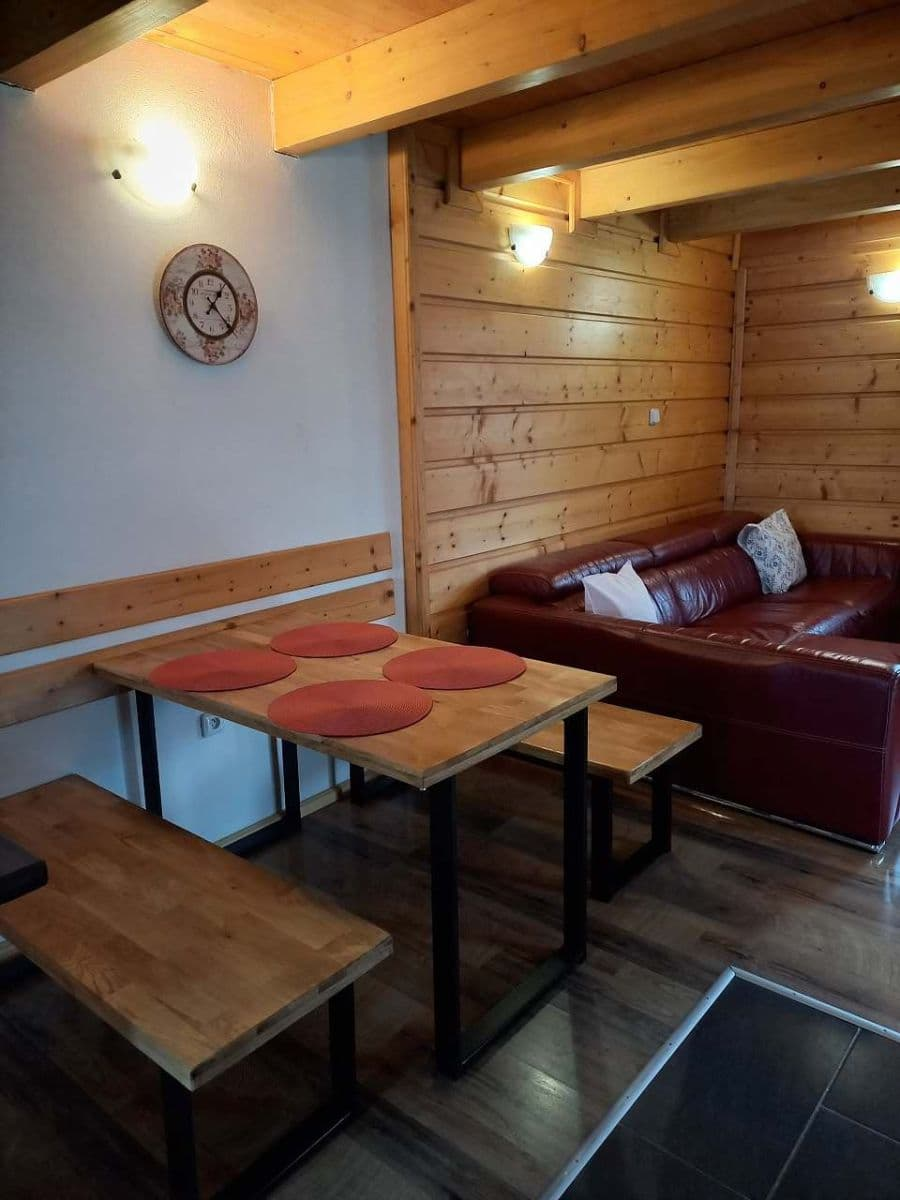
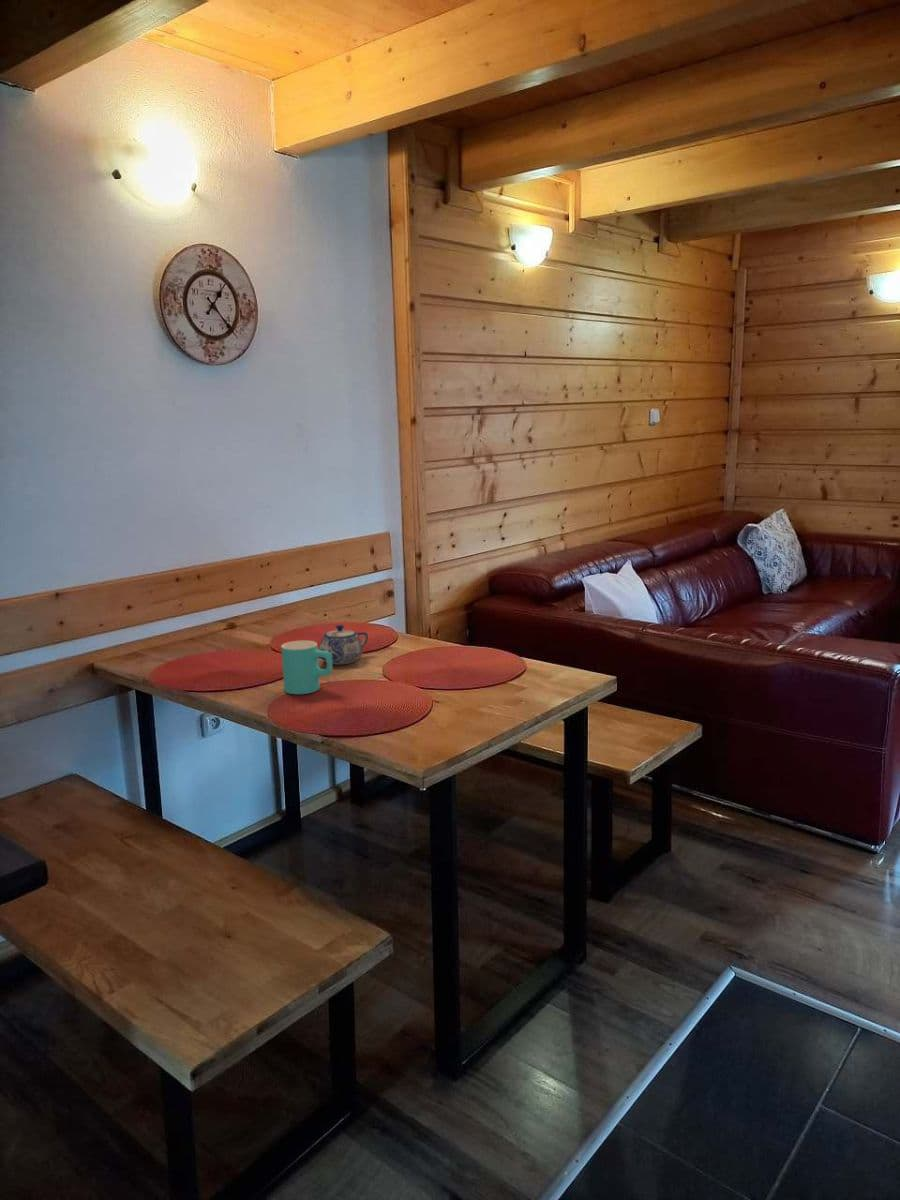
+ cup (305, 668)
+ teapot (337, 643)
